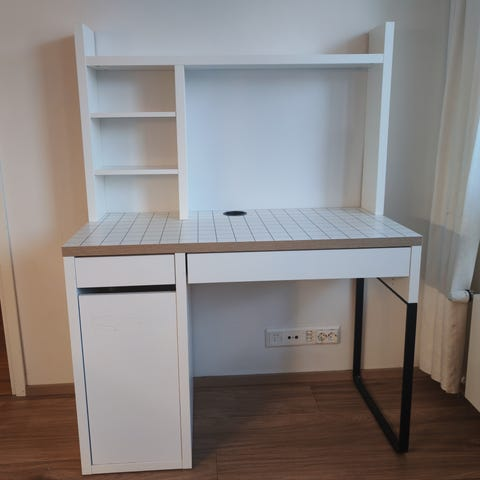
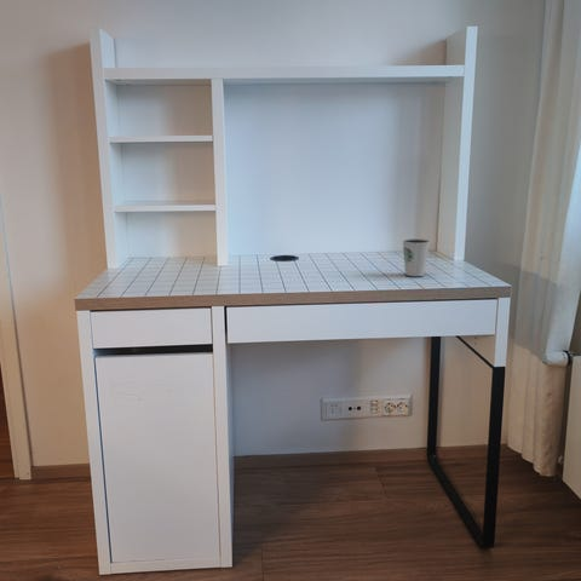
+ dixie cup (415, 258)
